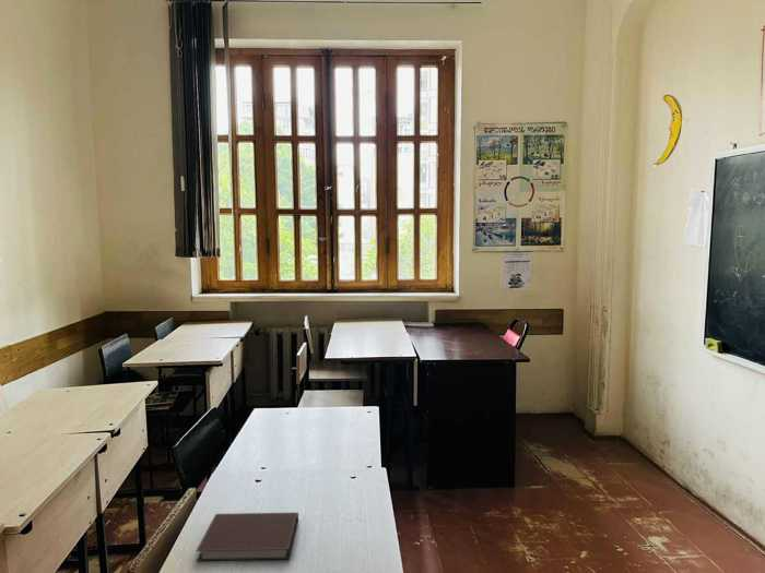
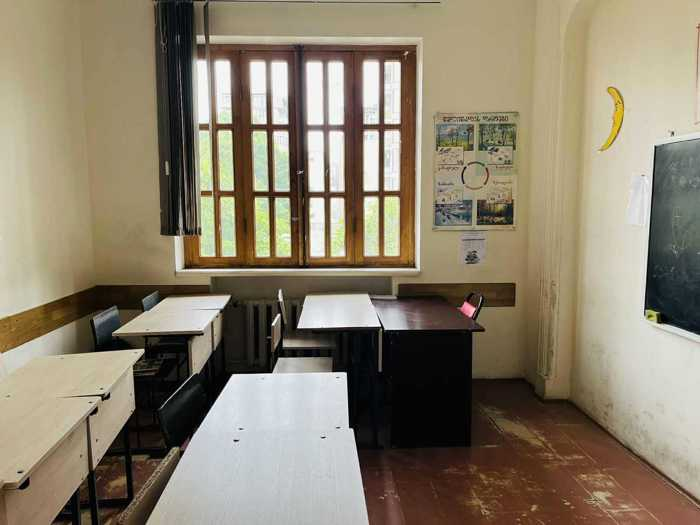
- notebook (250, 535)
